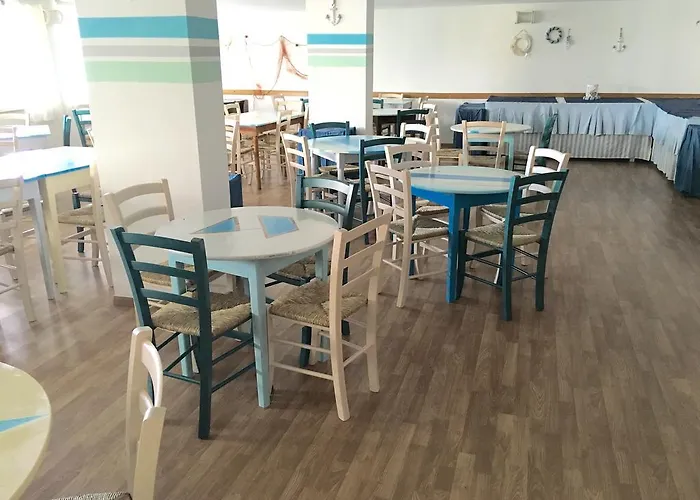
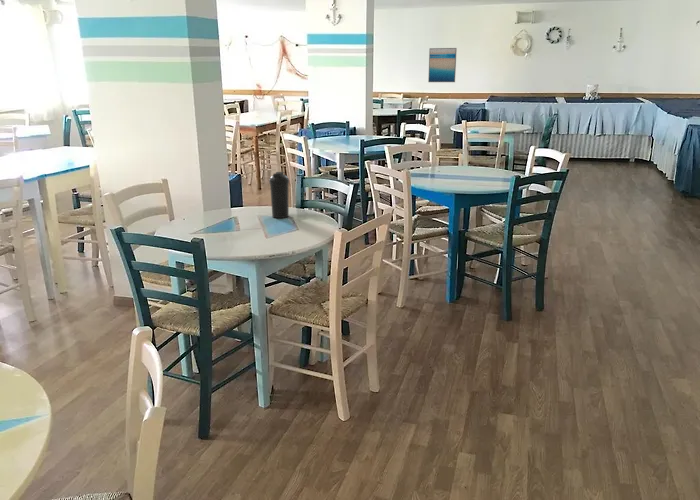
+ water bottle (279, 194)
+ wall art (442, 65)
